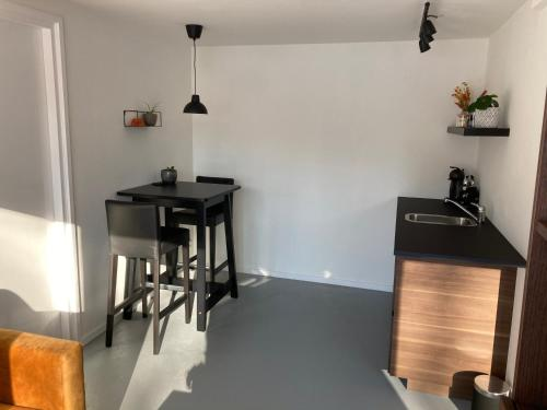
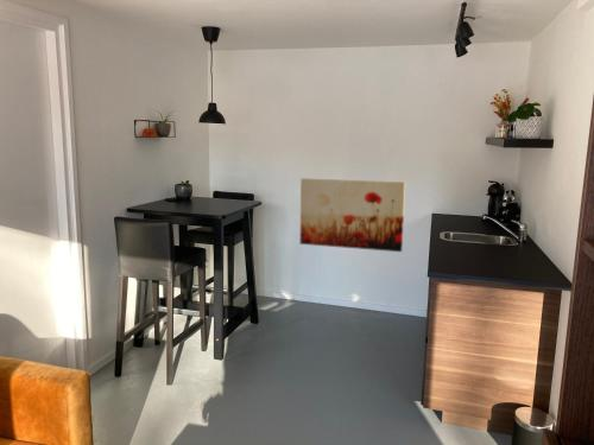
+ wall art (350, 214)
